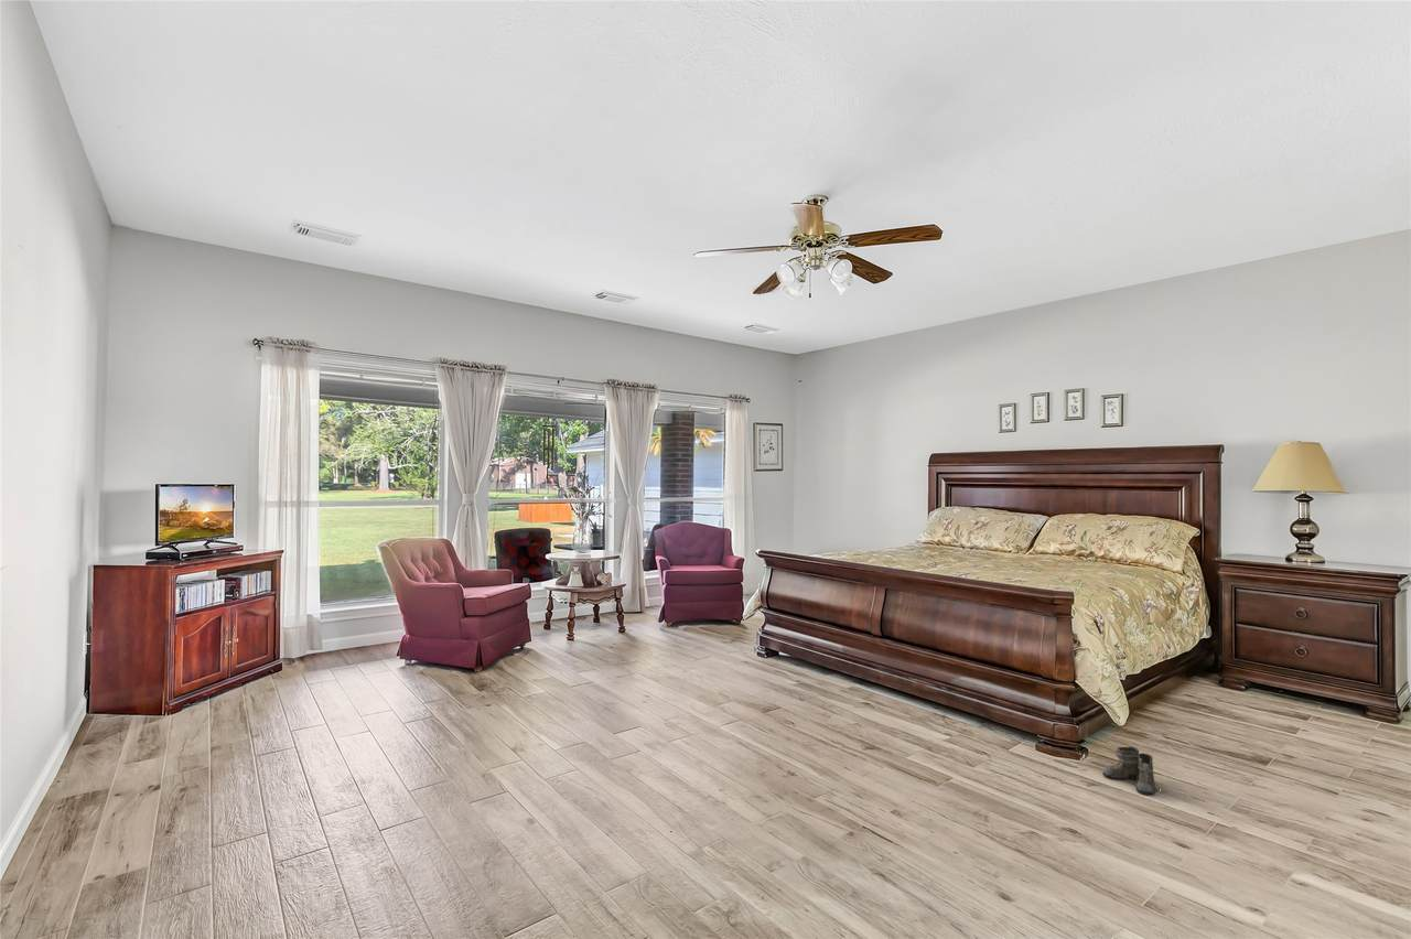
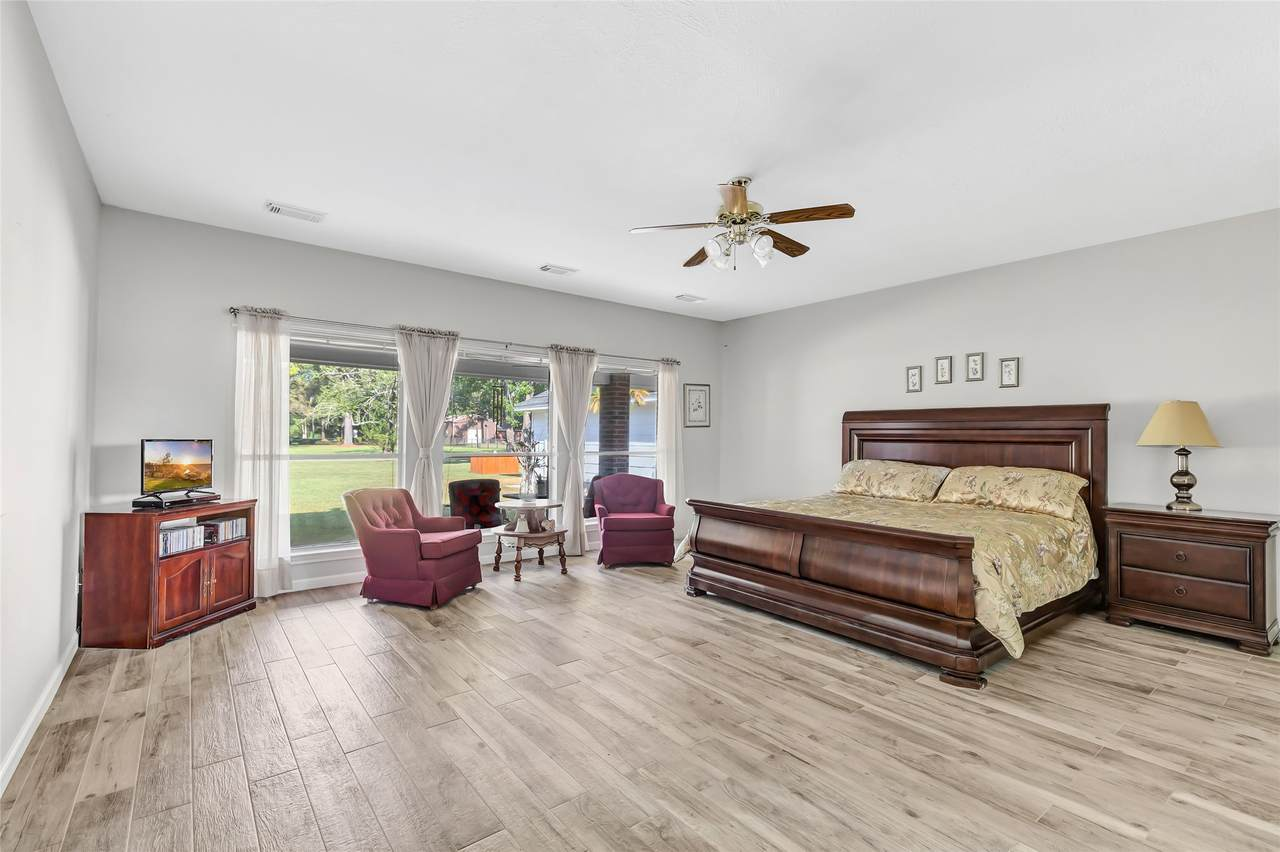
- boots (1131, 766)
